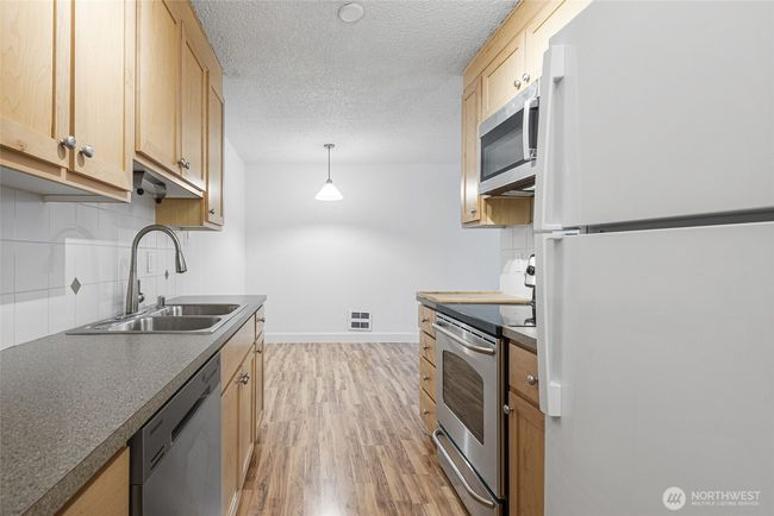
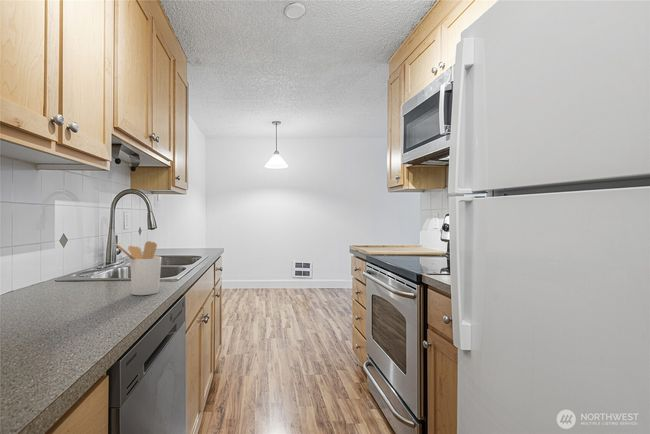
+ utensil holder (137, 267)
